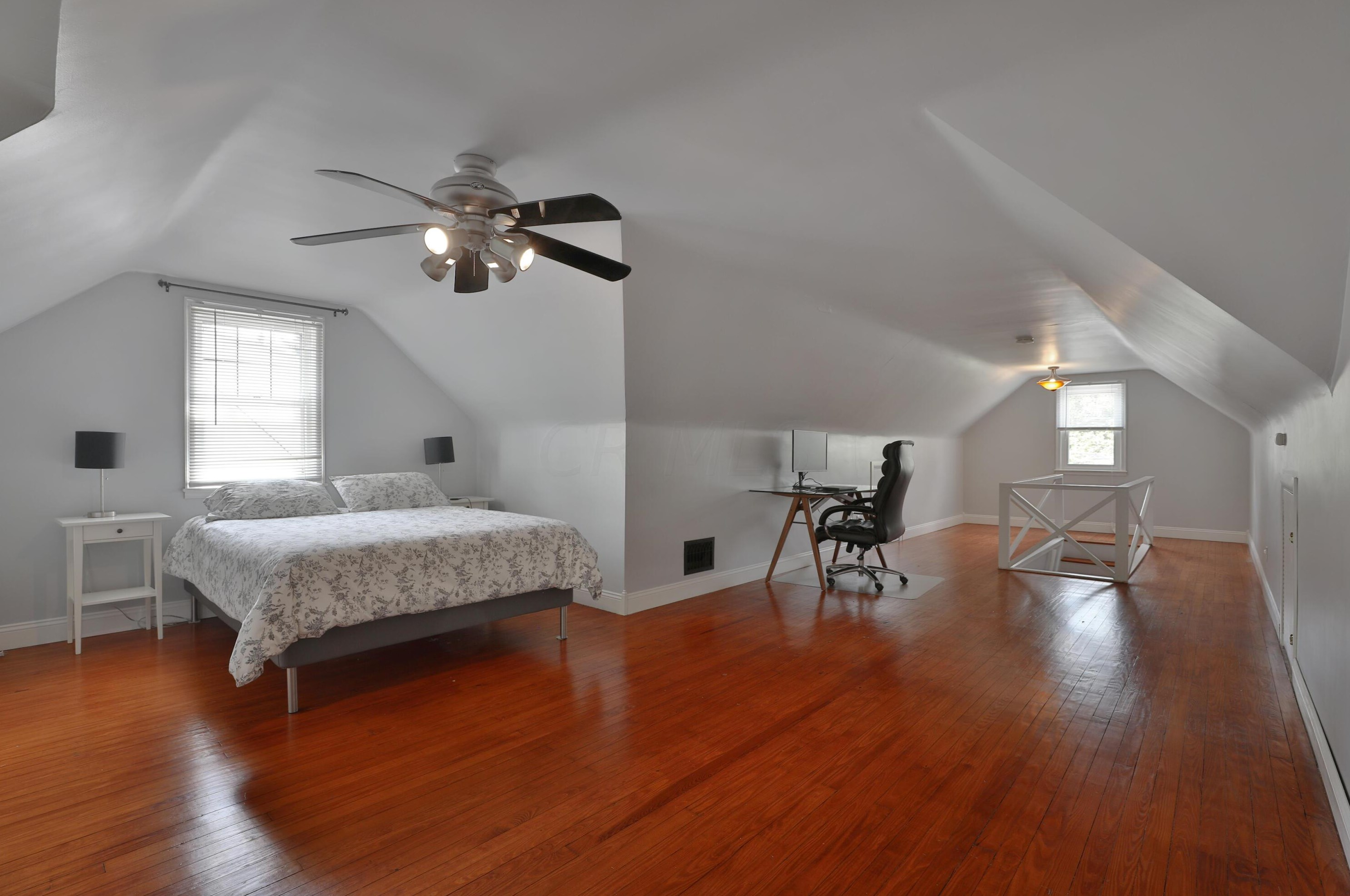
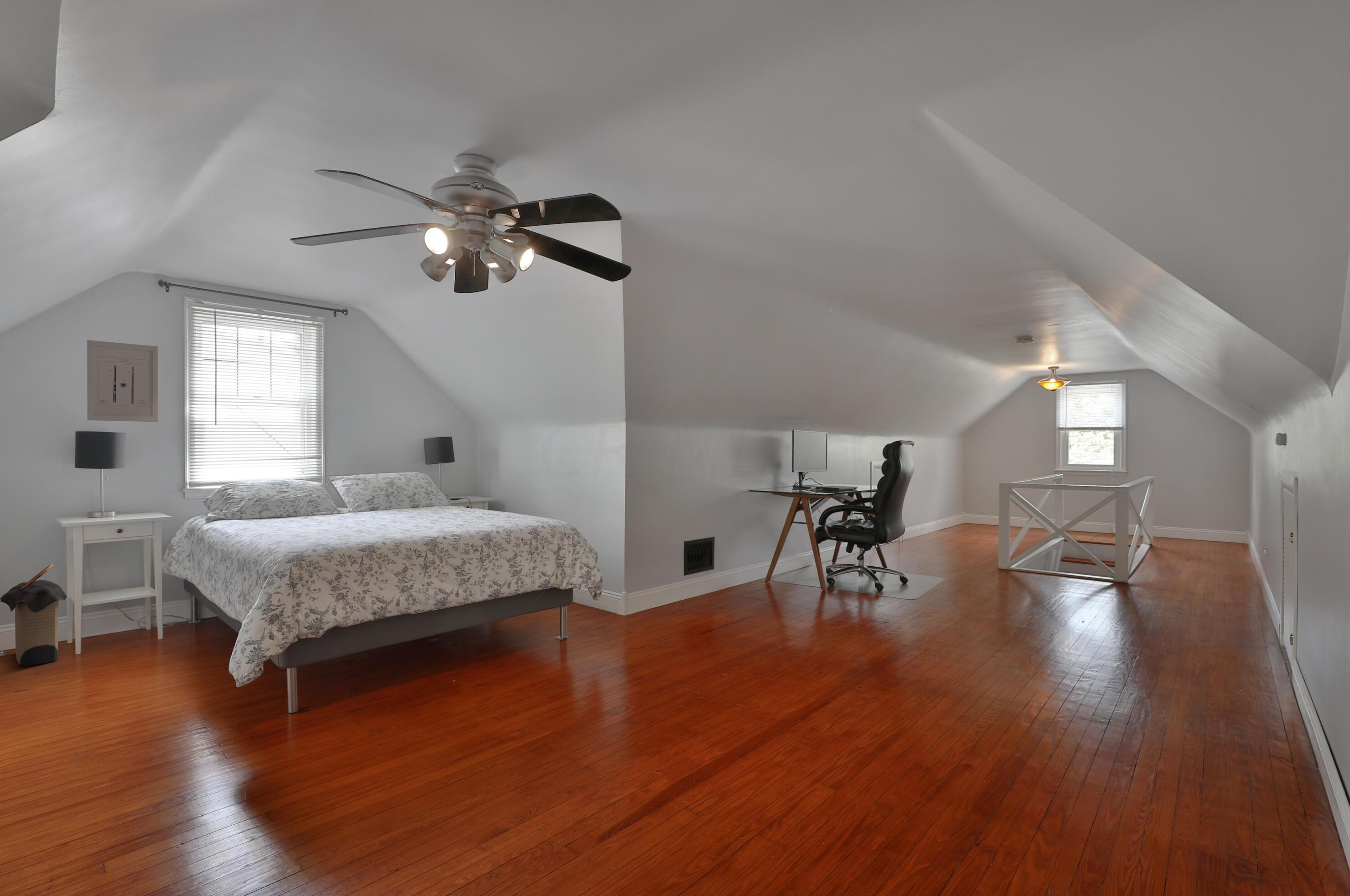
+ wall art (123, 382)
+ laundry hamper (34, 610)
